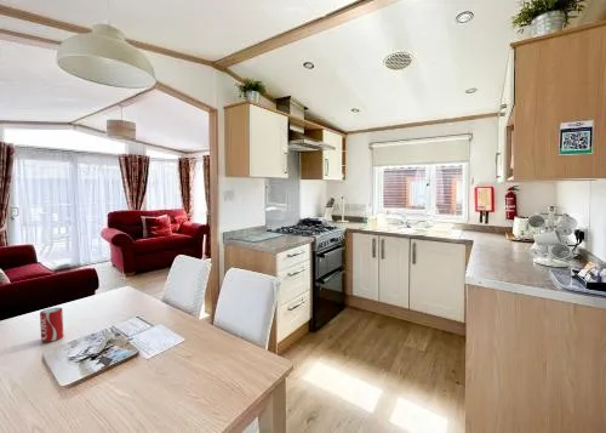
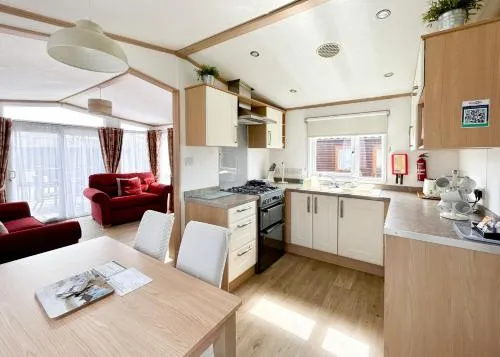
- beverage can (51, 324)
